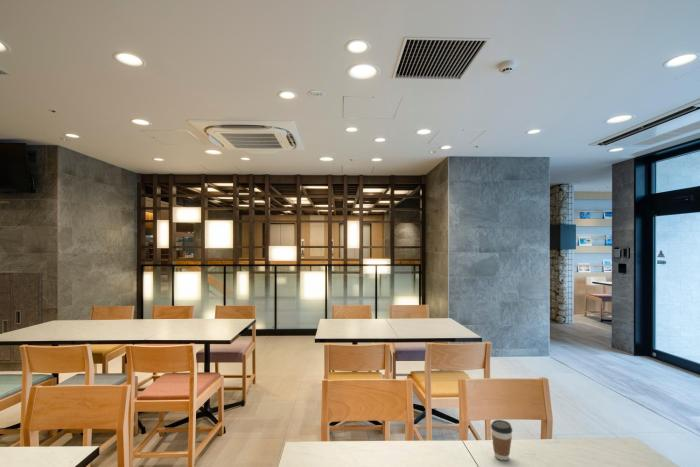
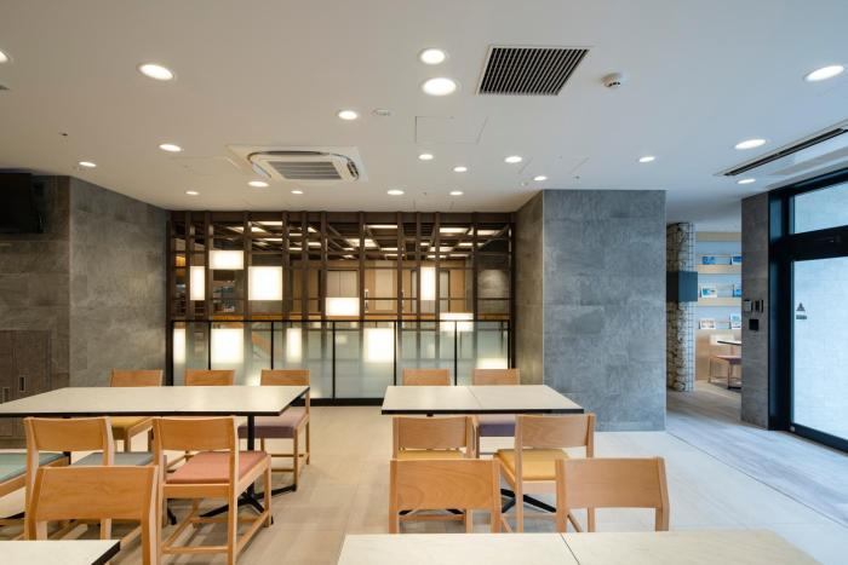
- coffee cup (501, 440)
